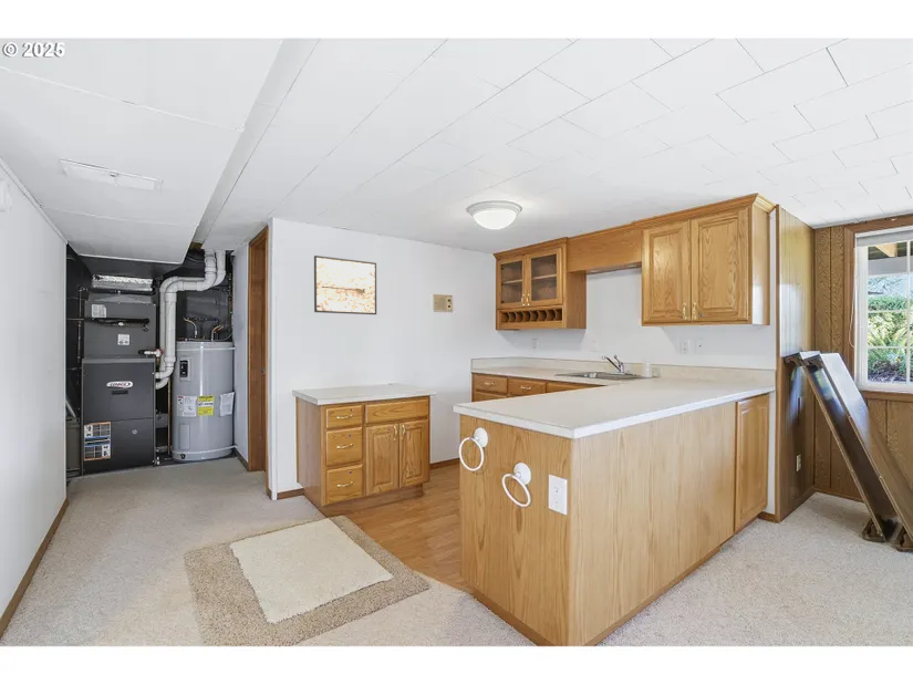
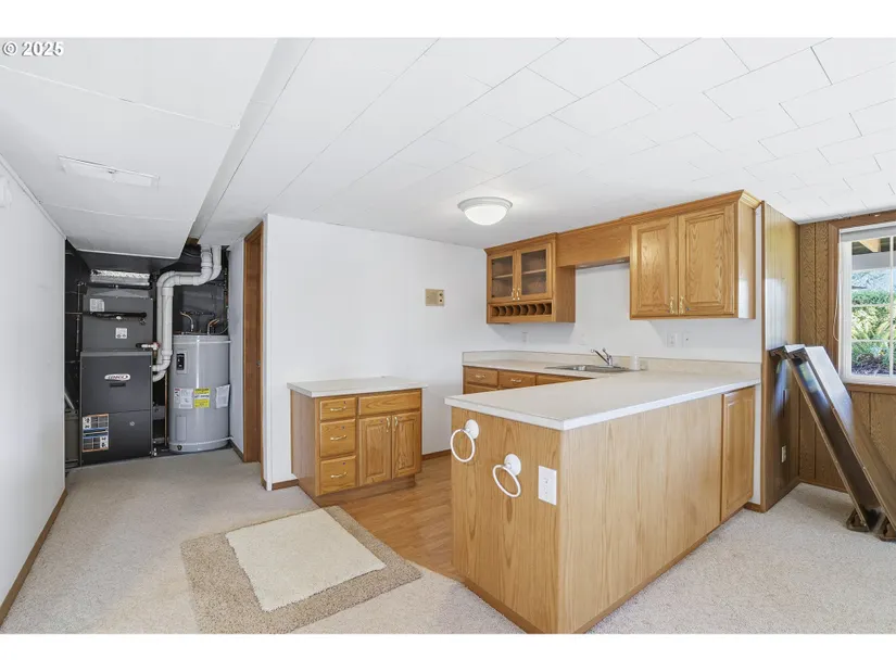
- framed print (346, 286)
